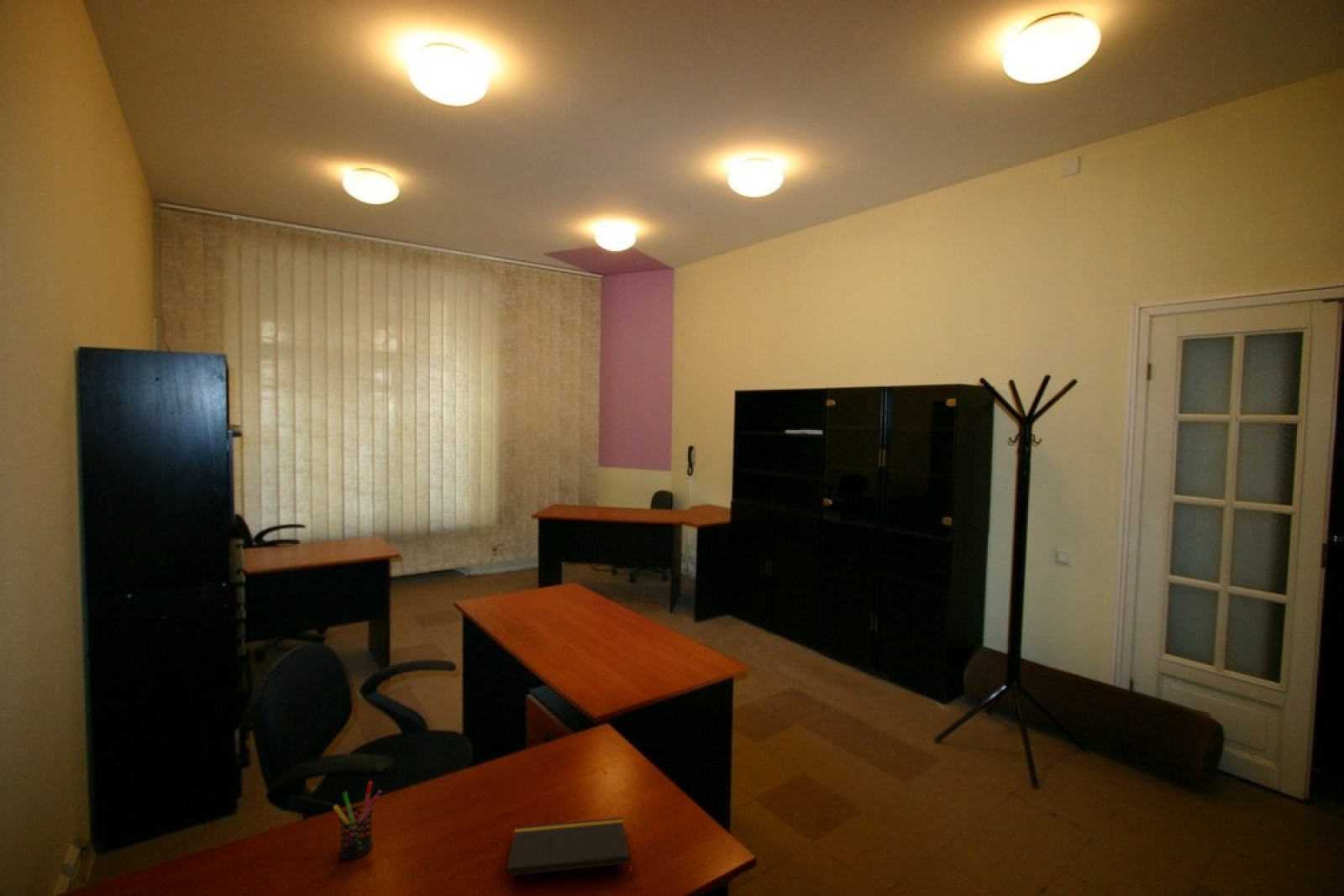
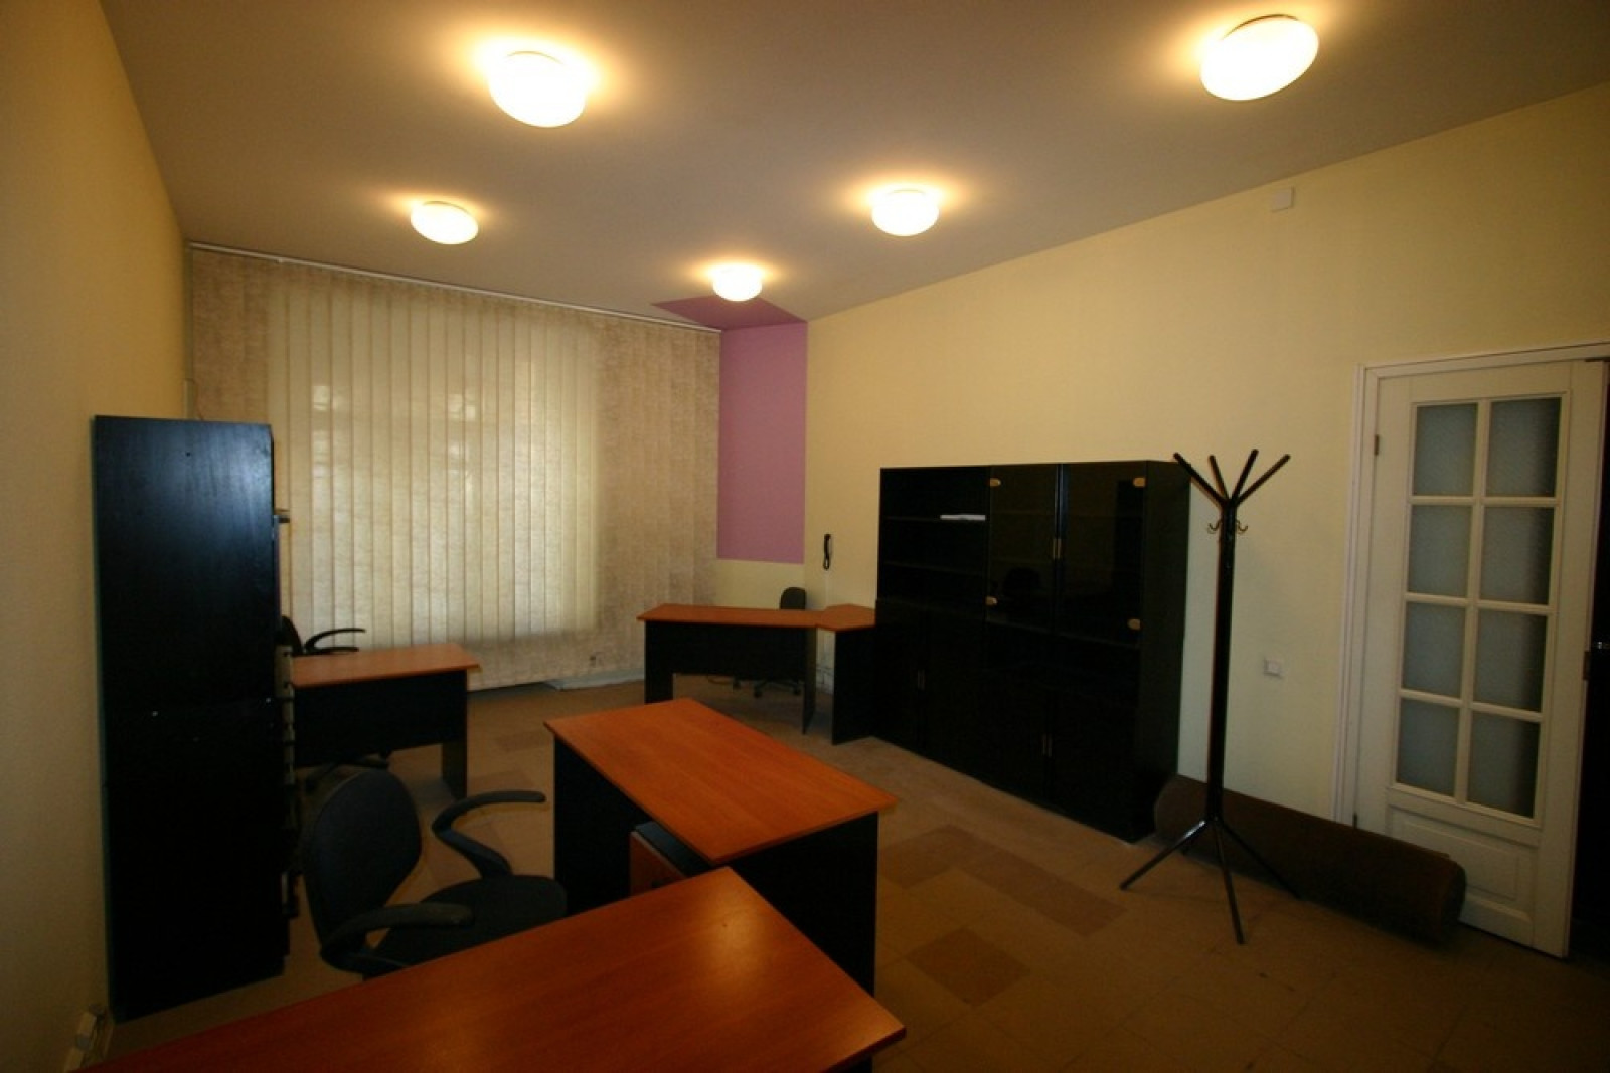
- notepad (569, 844)
- pen holder (355, 817)
